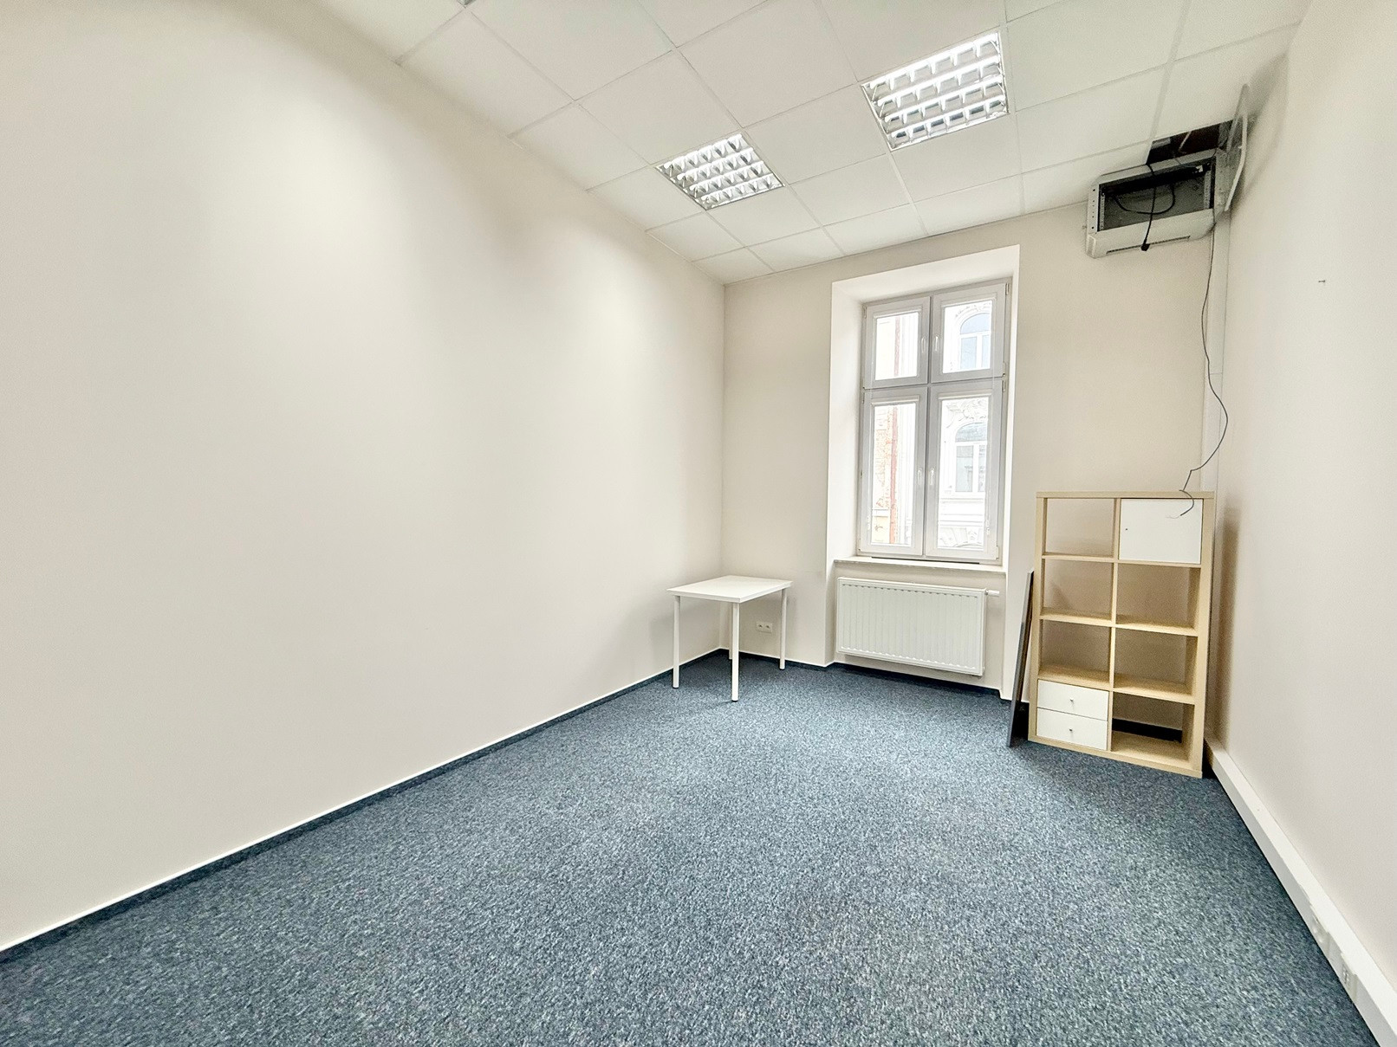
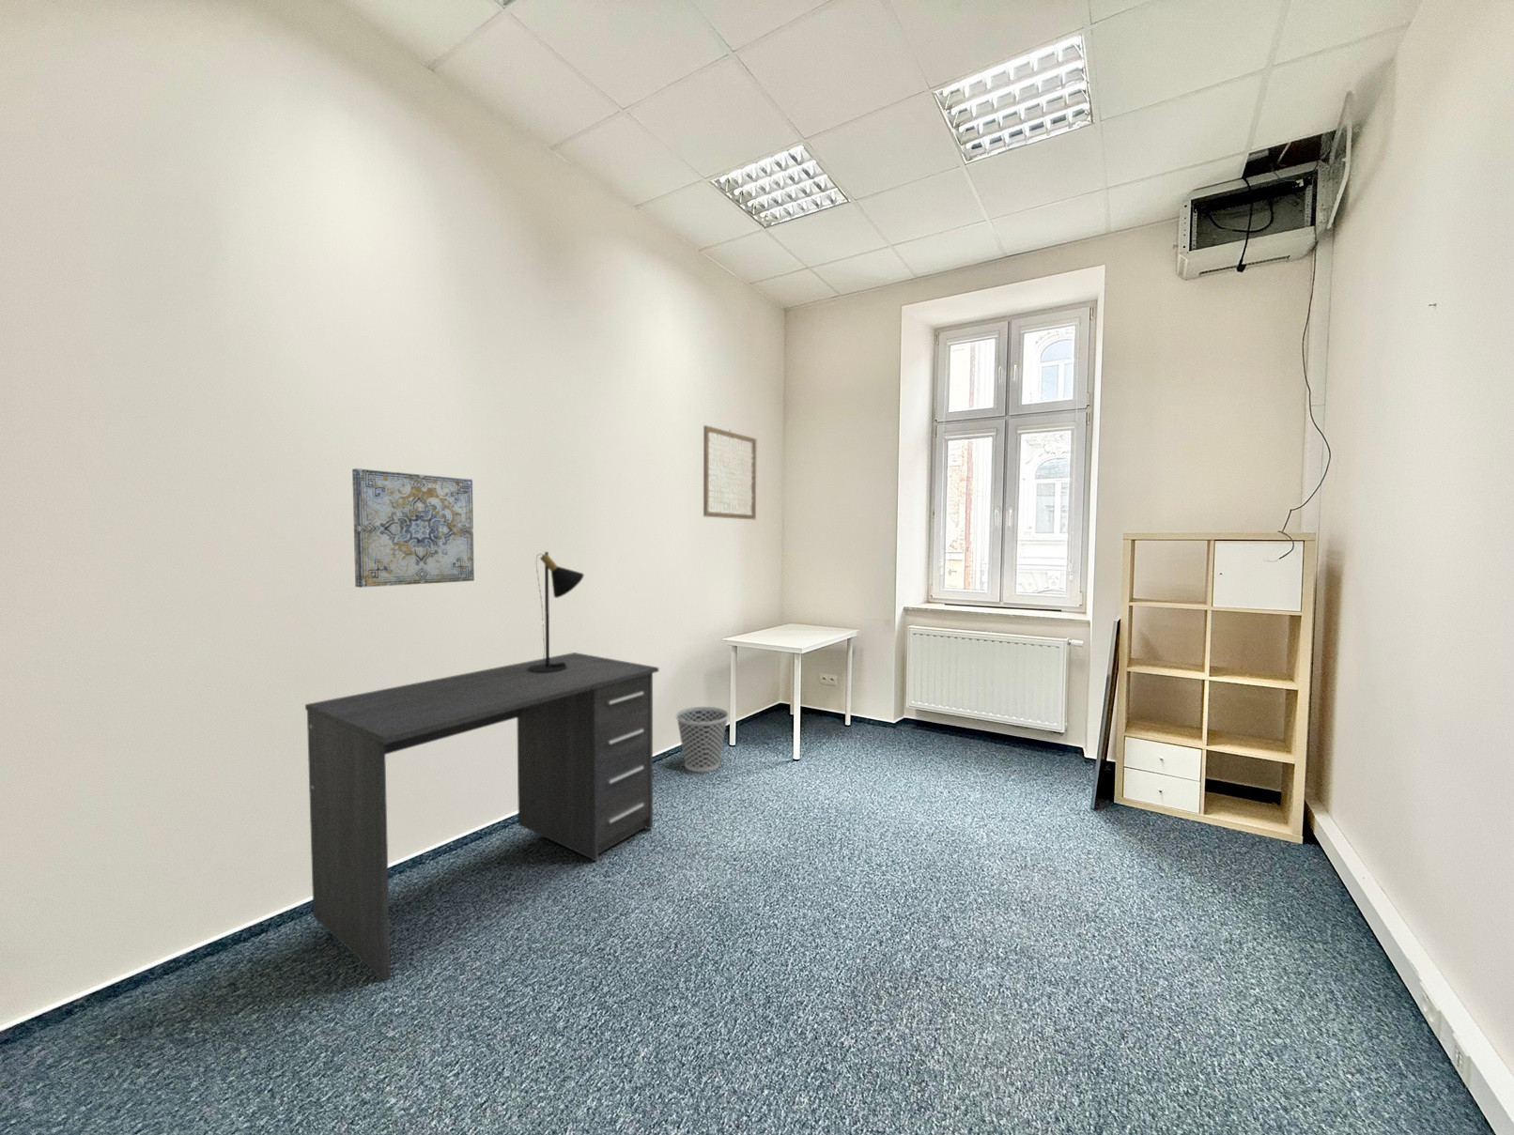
+ wastebasket (702, 739)
+ table lamp (547, 609)
+ wall art (418, 528)
+ wall art (732, 473)
+ desk (517, 776)
